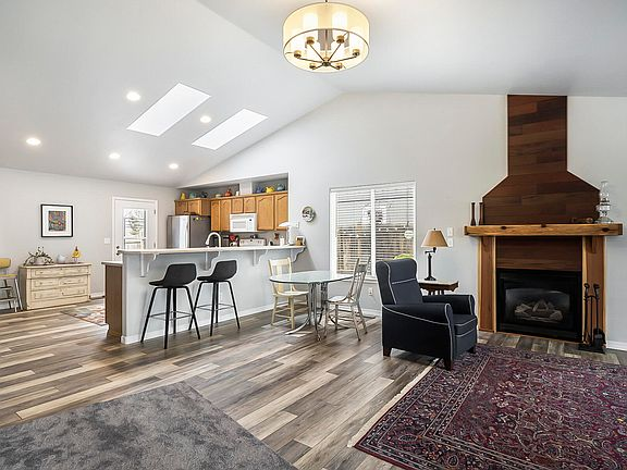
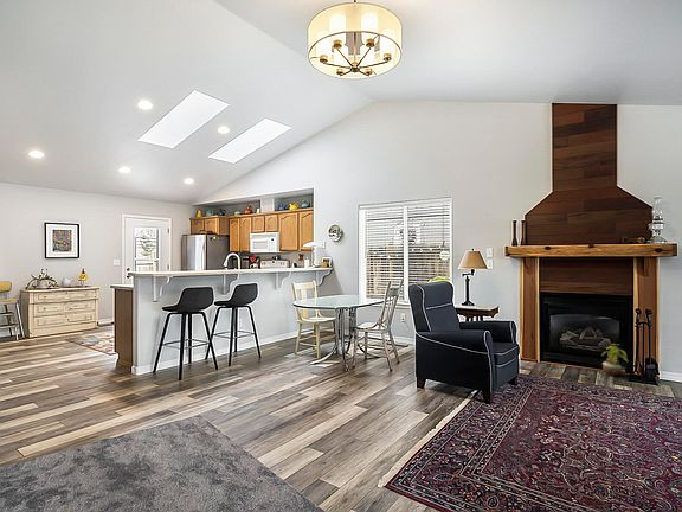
+ potted plant (615, 359)
